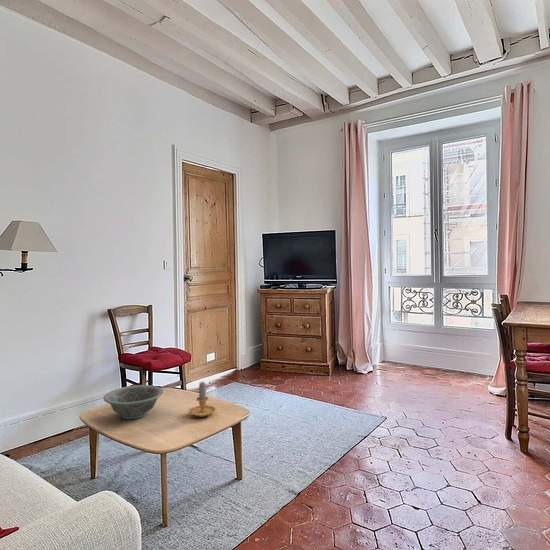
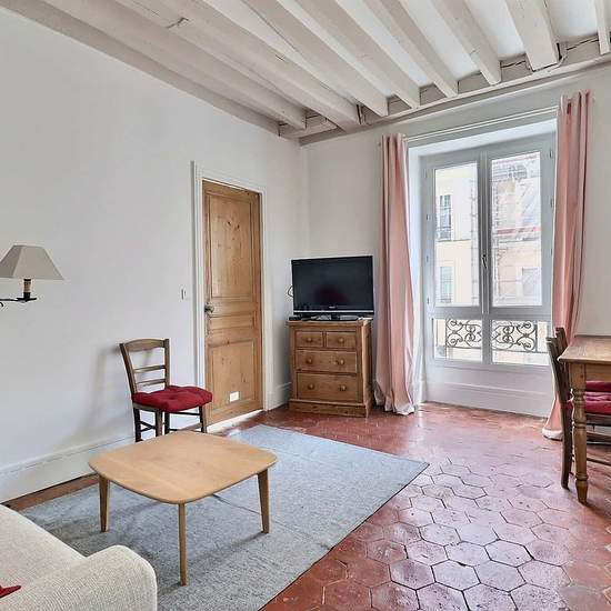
- decorative bowl (134, 404)
- candle (200, 398)
